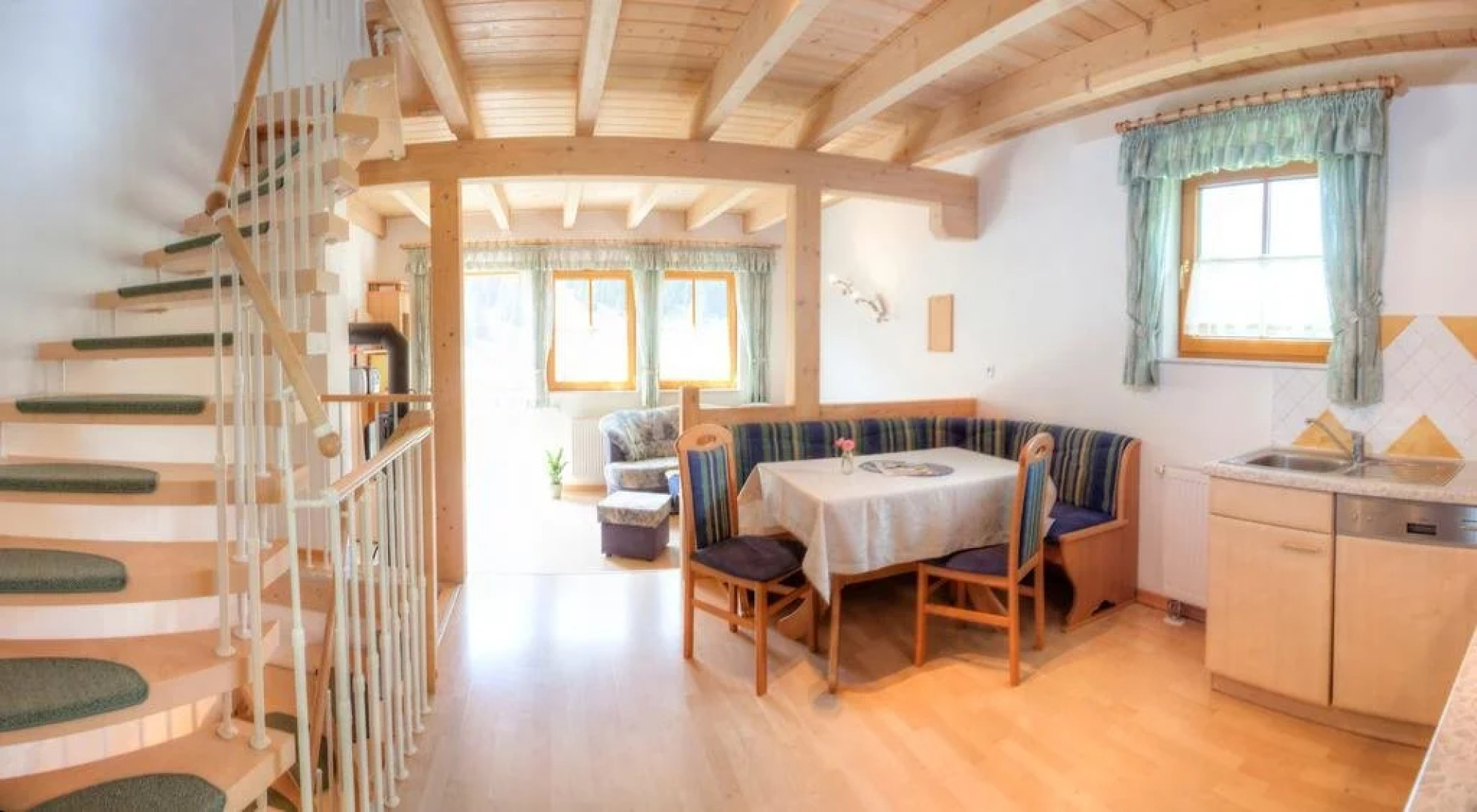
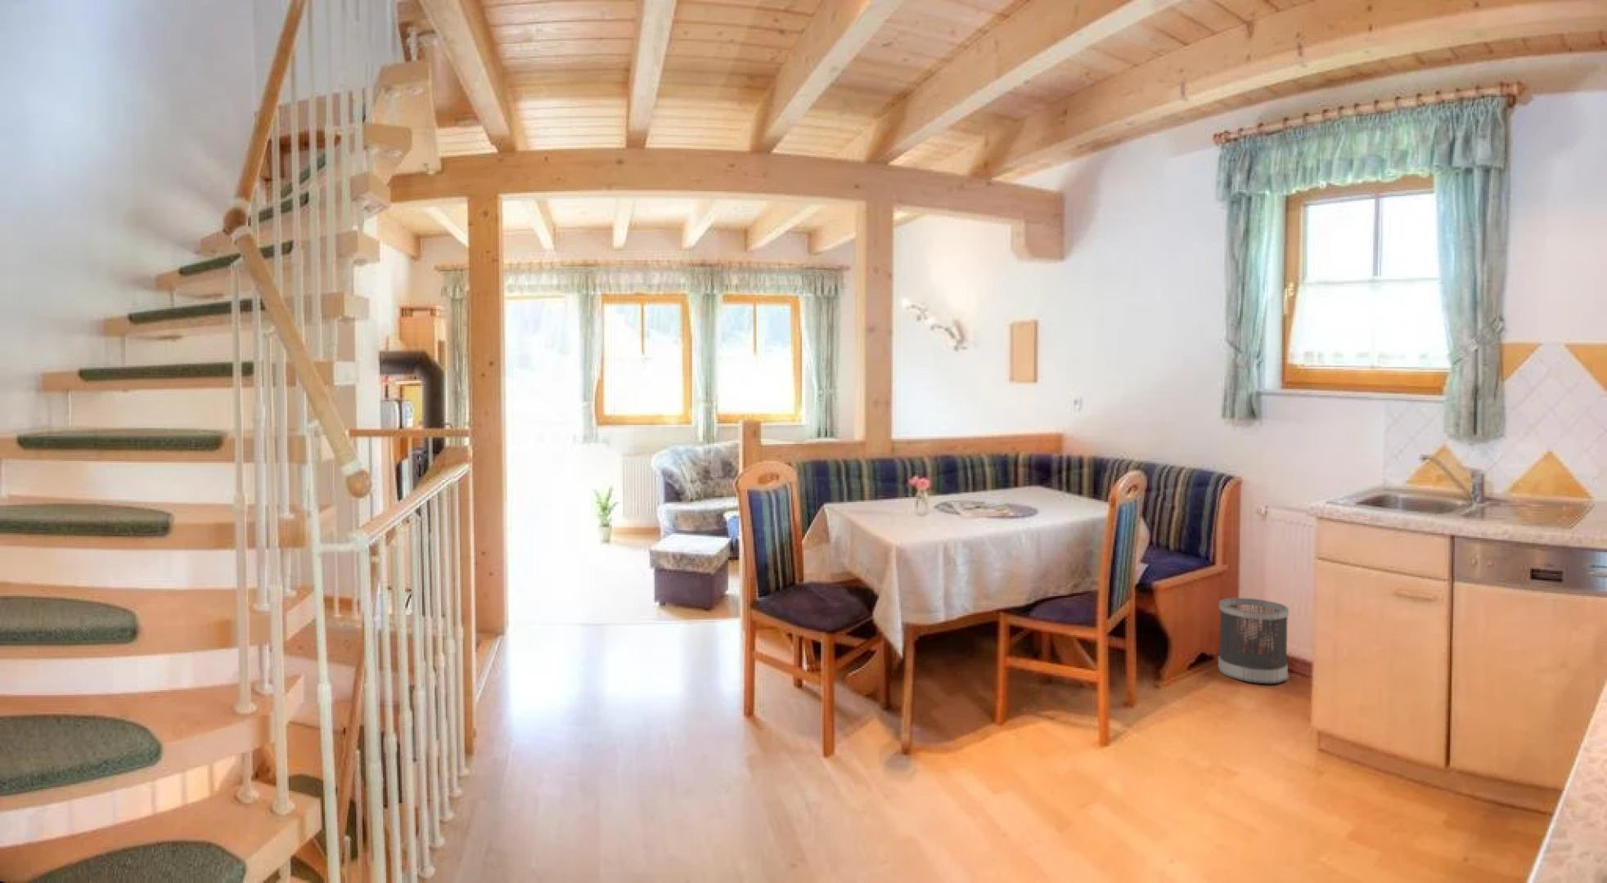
+ wastebasket (1252, 639)
